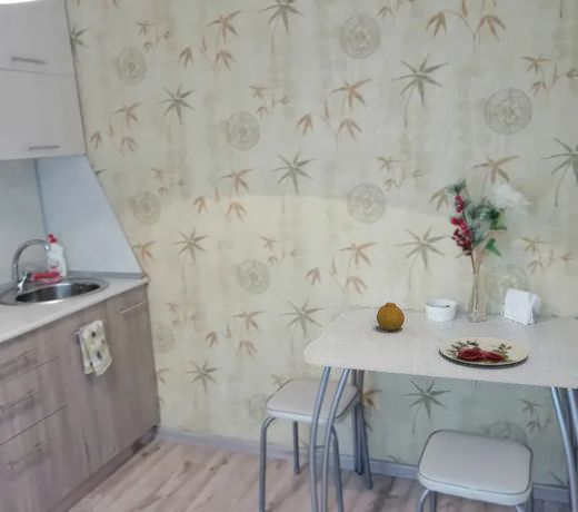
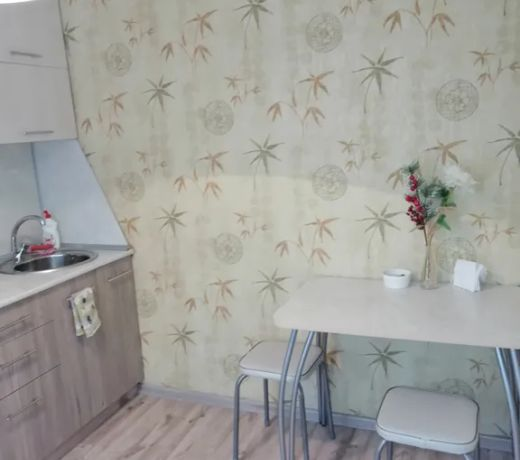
- fruit (390, 315)
- plate (482, 348)
